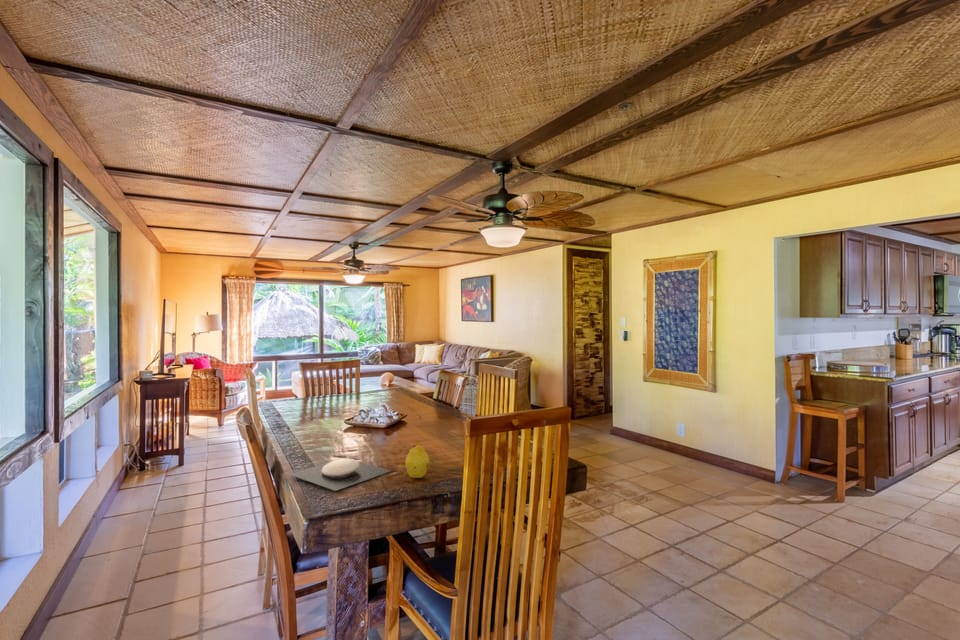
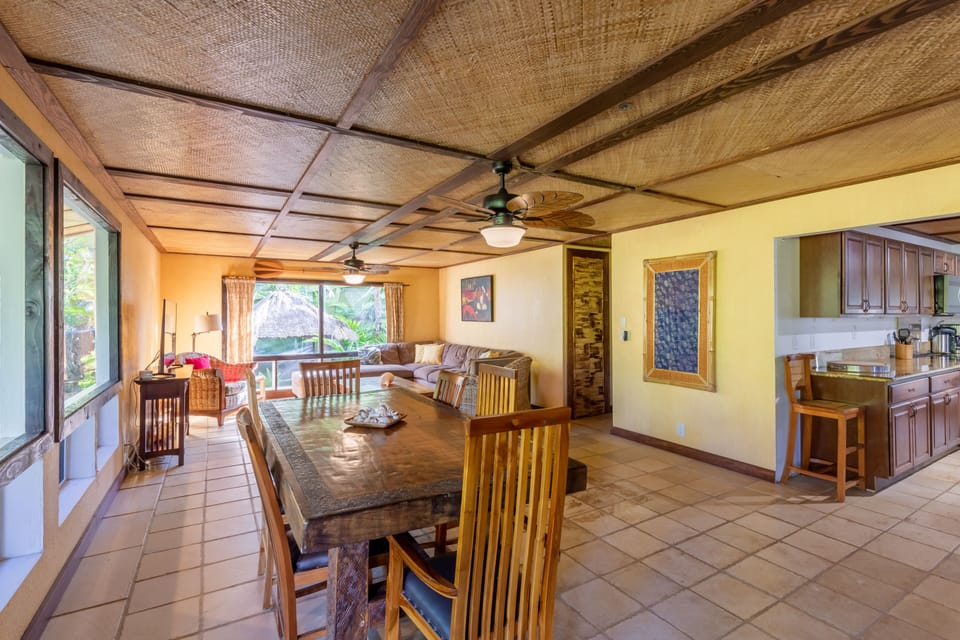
- fruit (417, 460)
- plate (341, 468)
